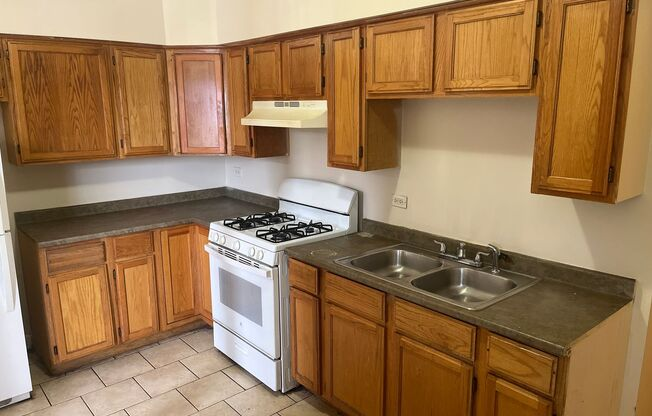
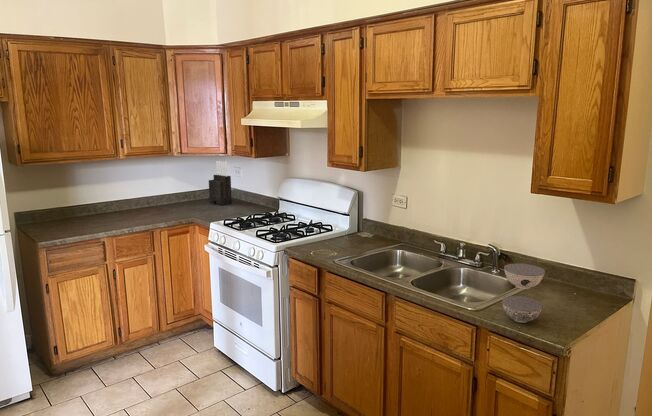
+ bowl (522, 297)
+ knife block (218, 182)
